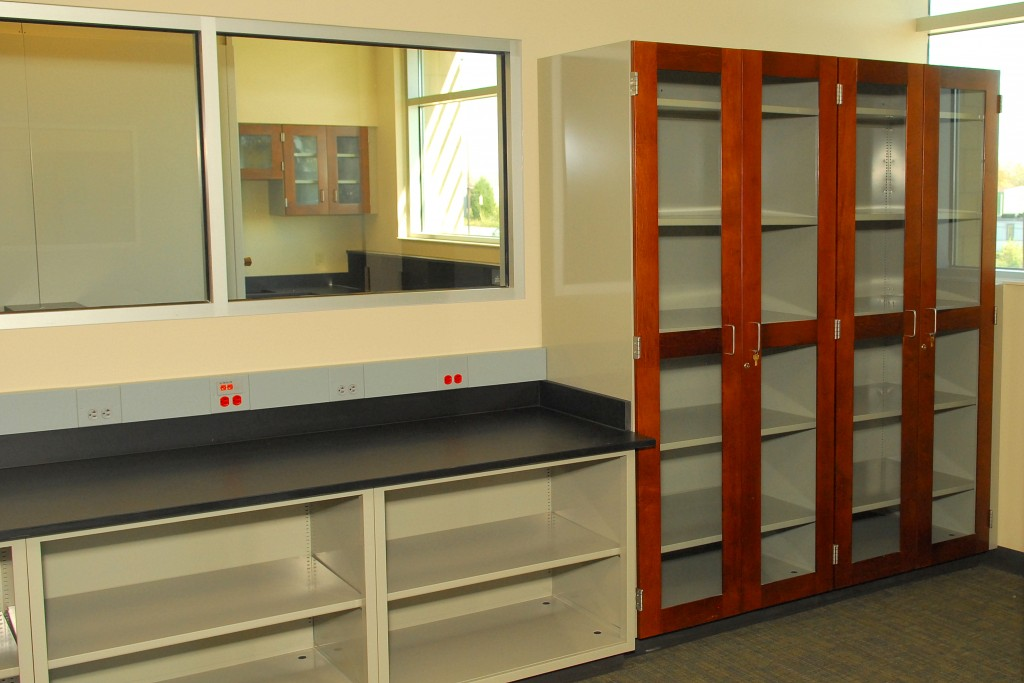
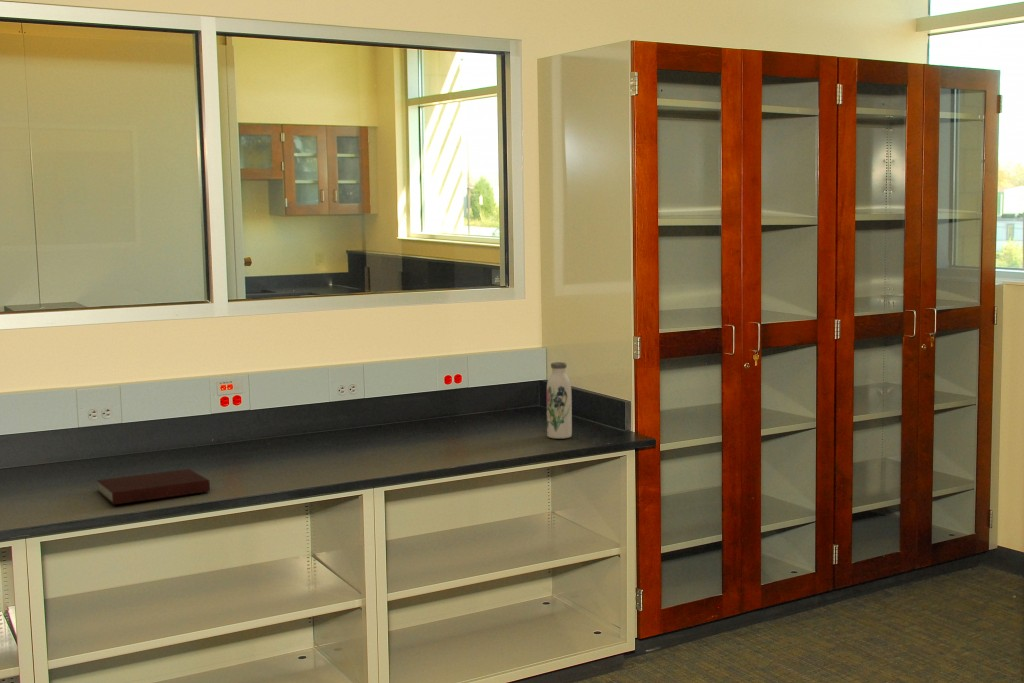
+ notebook (153, 485)
+ water bottle (559, 399)
